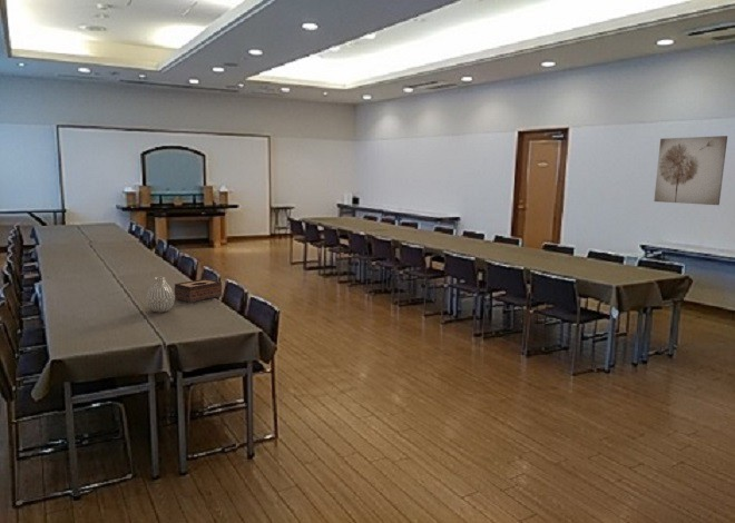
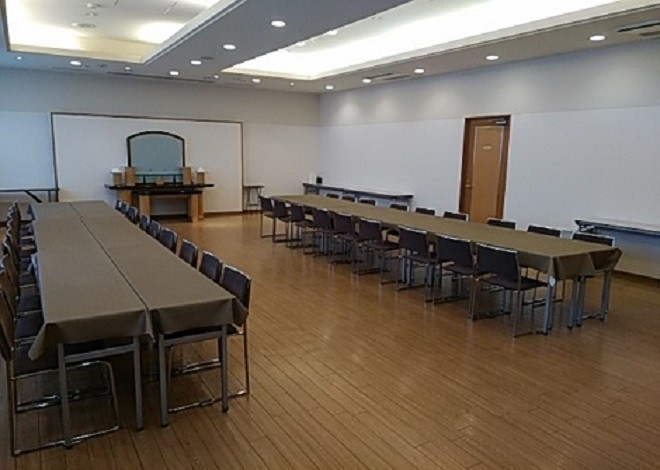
- tissue box (198, 289)
- vase (160, 294)
- wall art (688, 170)
